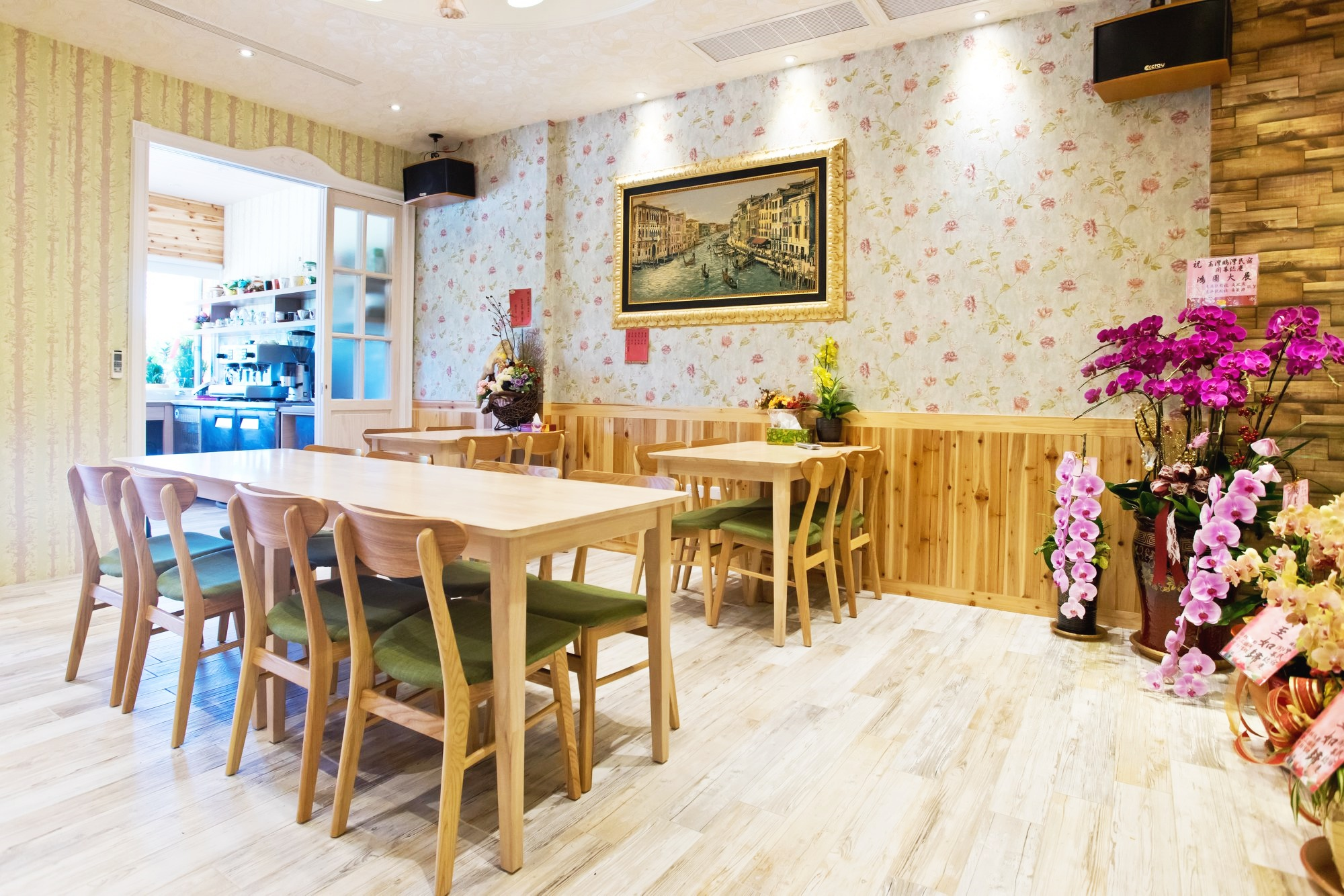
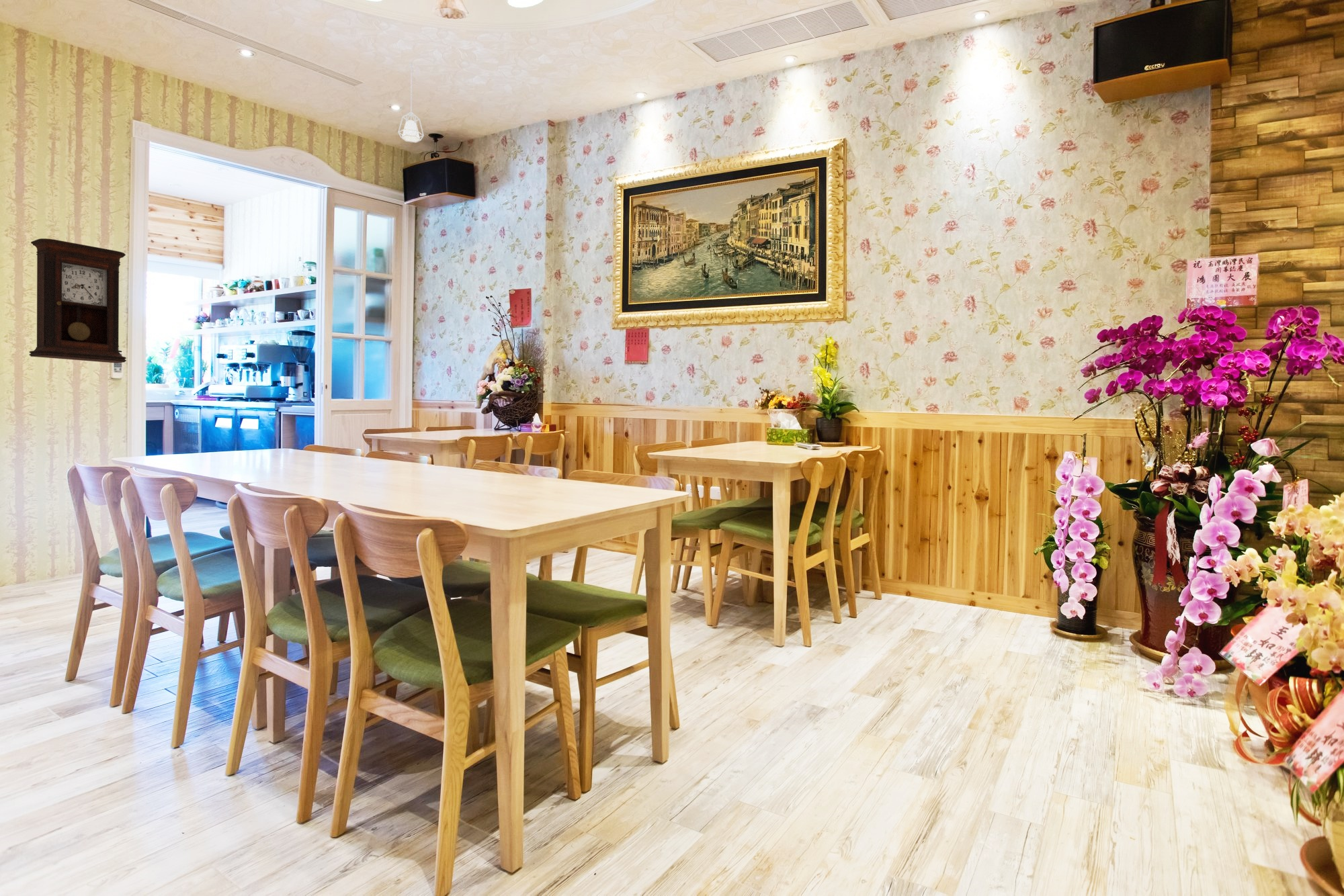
+ pendulum clock (81, 303)
+ pendant lamp (411, 101)
